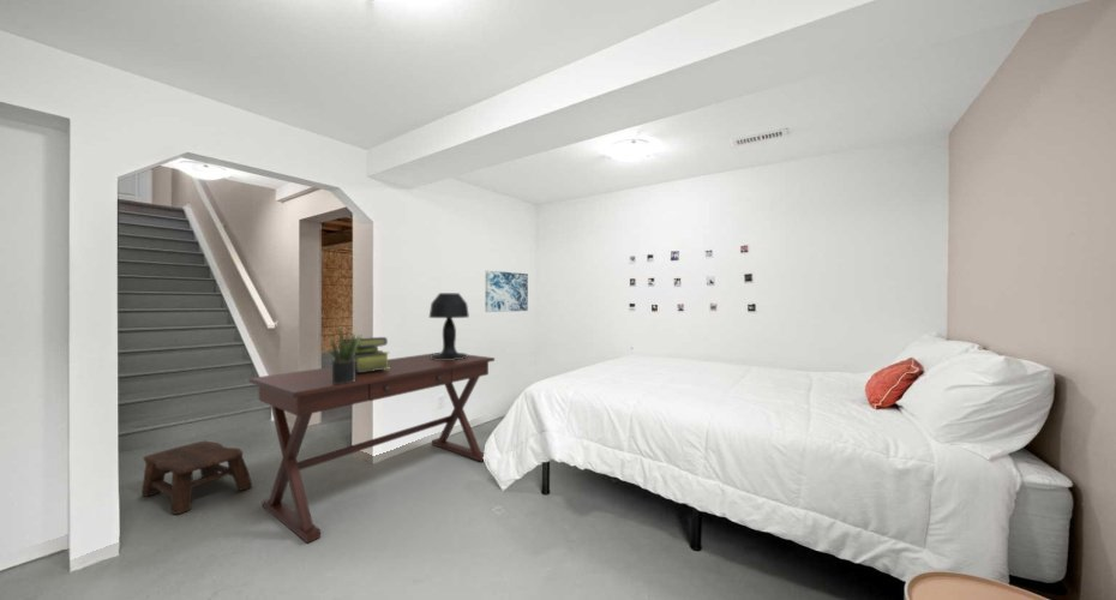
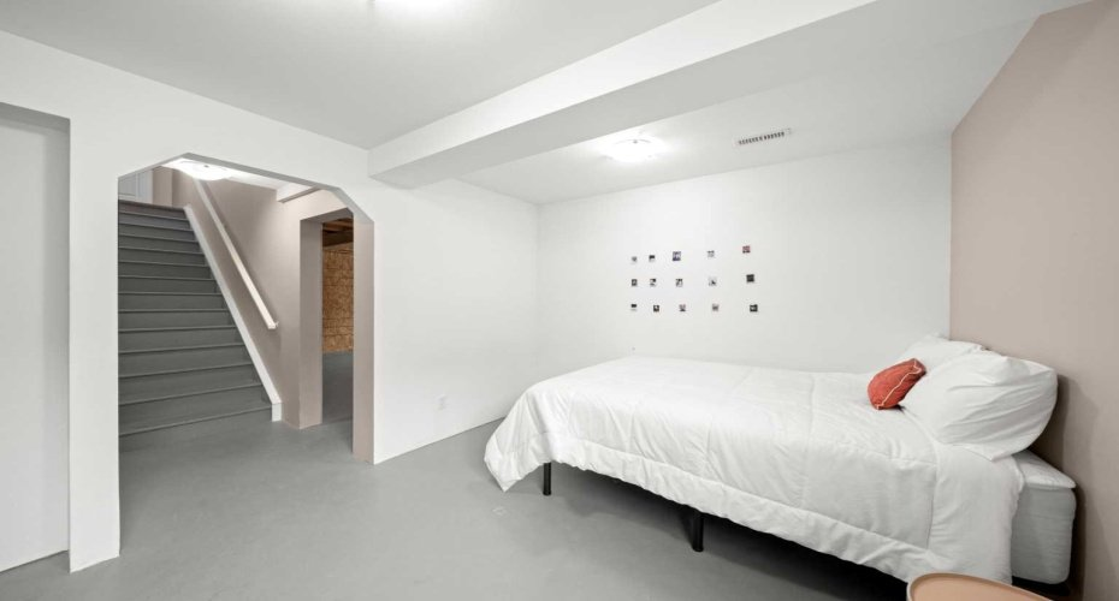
- stool (200, 472)
- potted plant (346, 353)
- desk (390, 433)
- stack of books (362, 353)
- wall art (508, 292)
- table lamp (449, 324)
